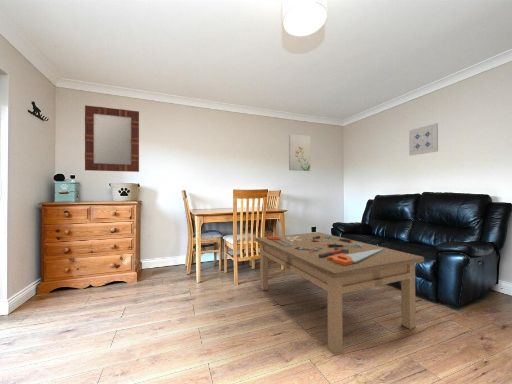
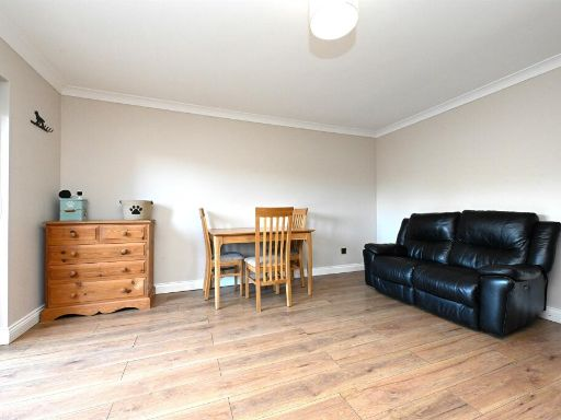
- home mirror (113, 139)
- wall art (299, 152)
- coffee table (324, 273)
- wall art (422, 140)
